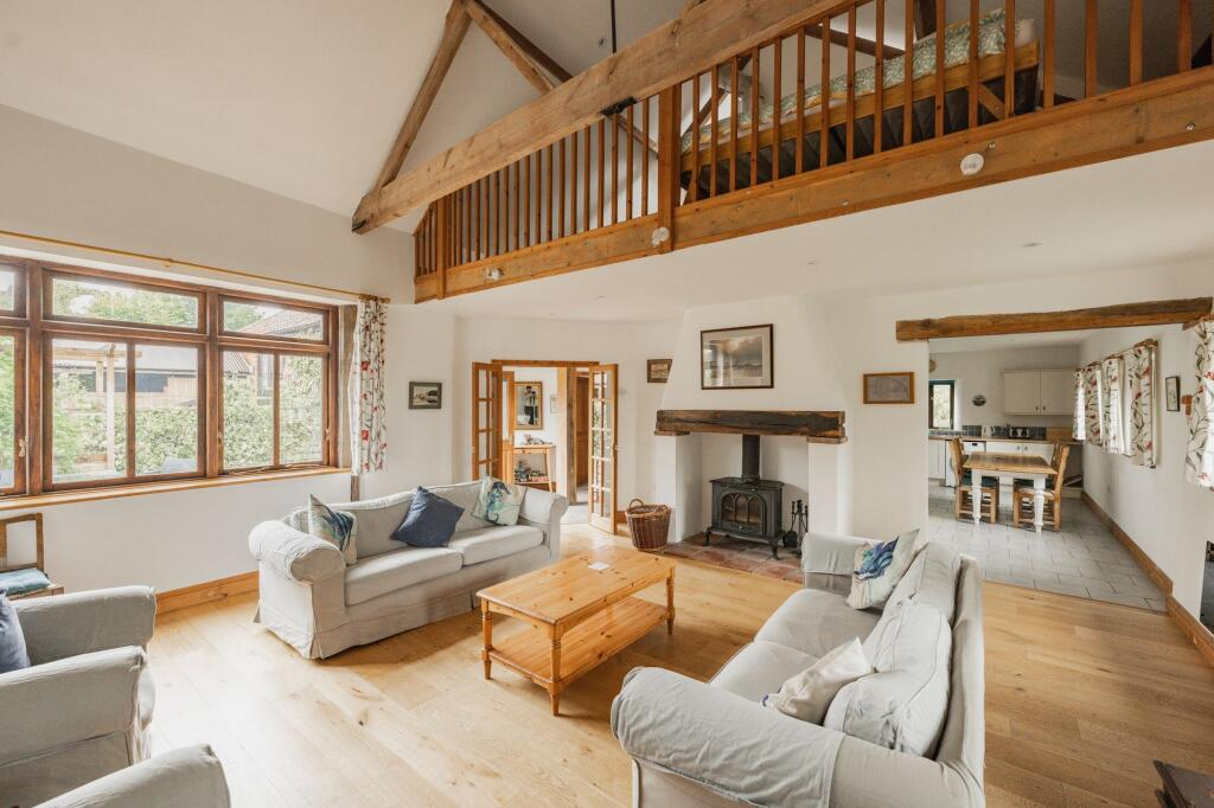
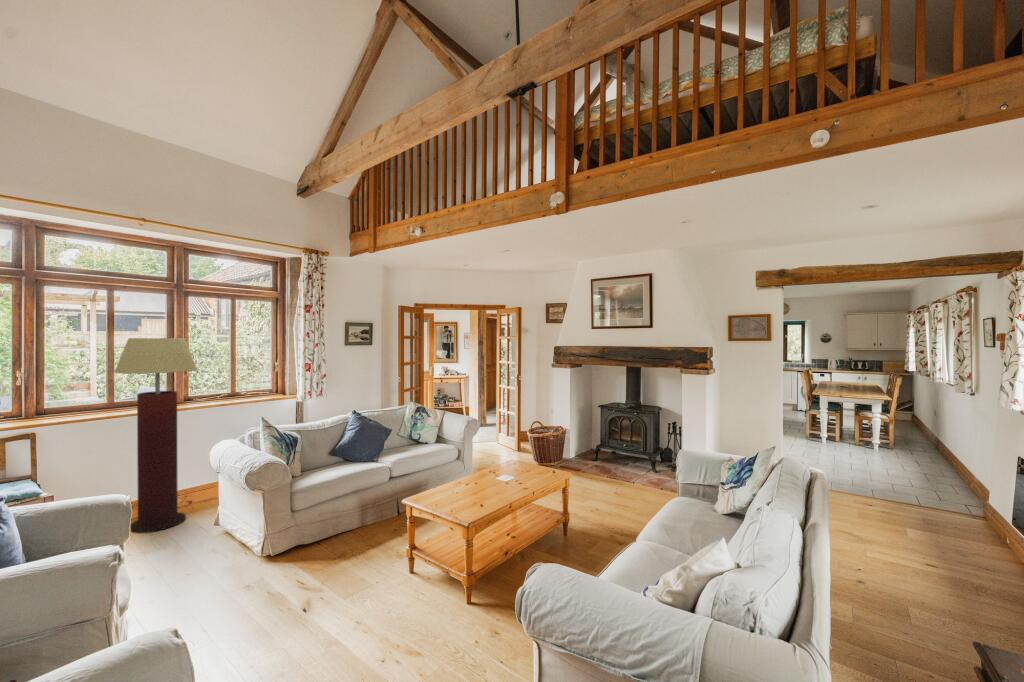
+ floor lamp (157, 430)
